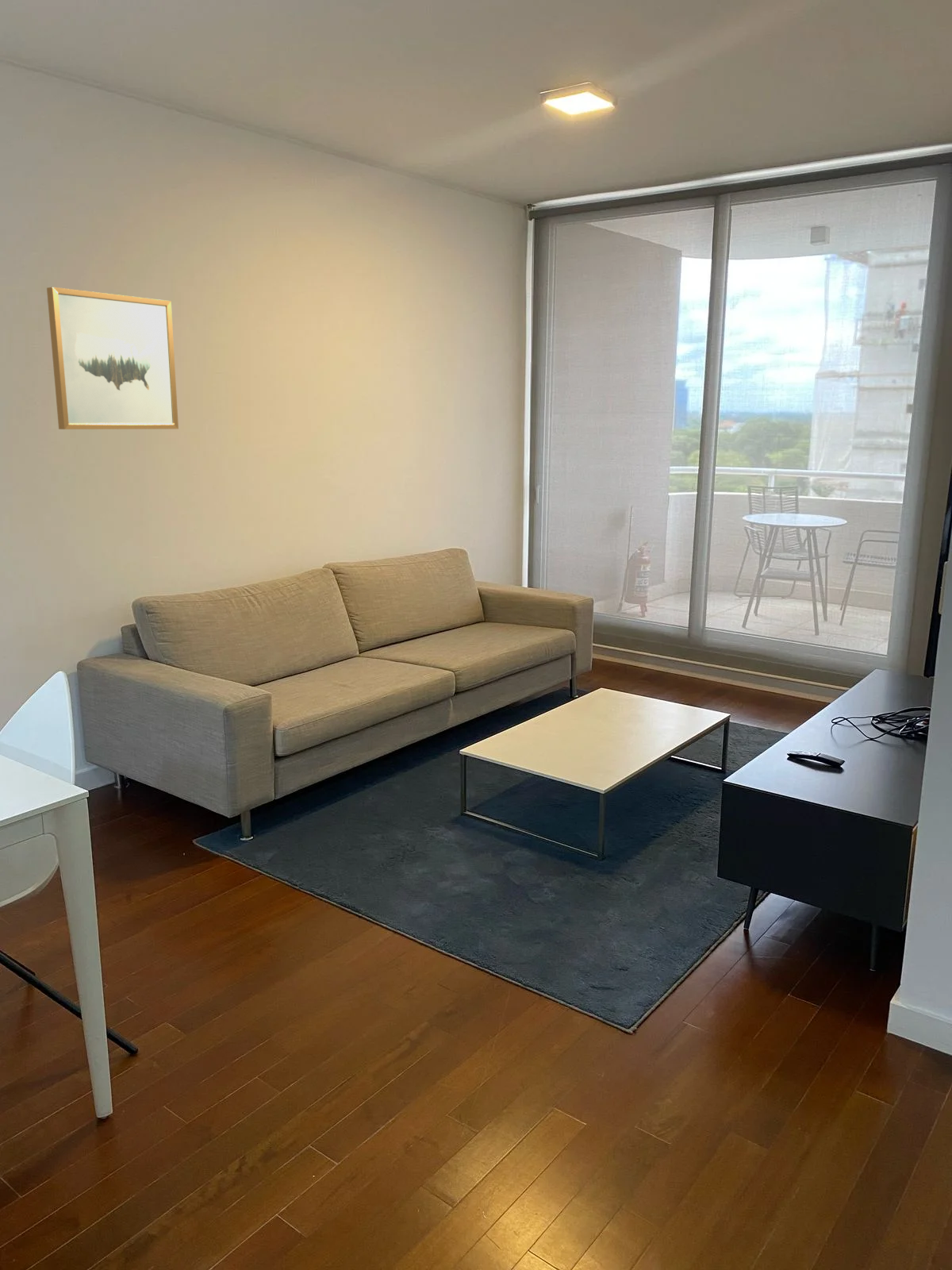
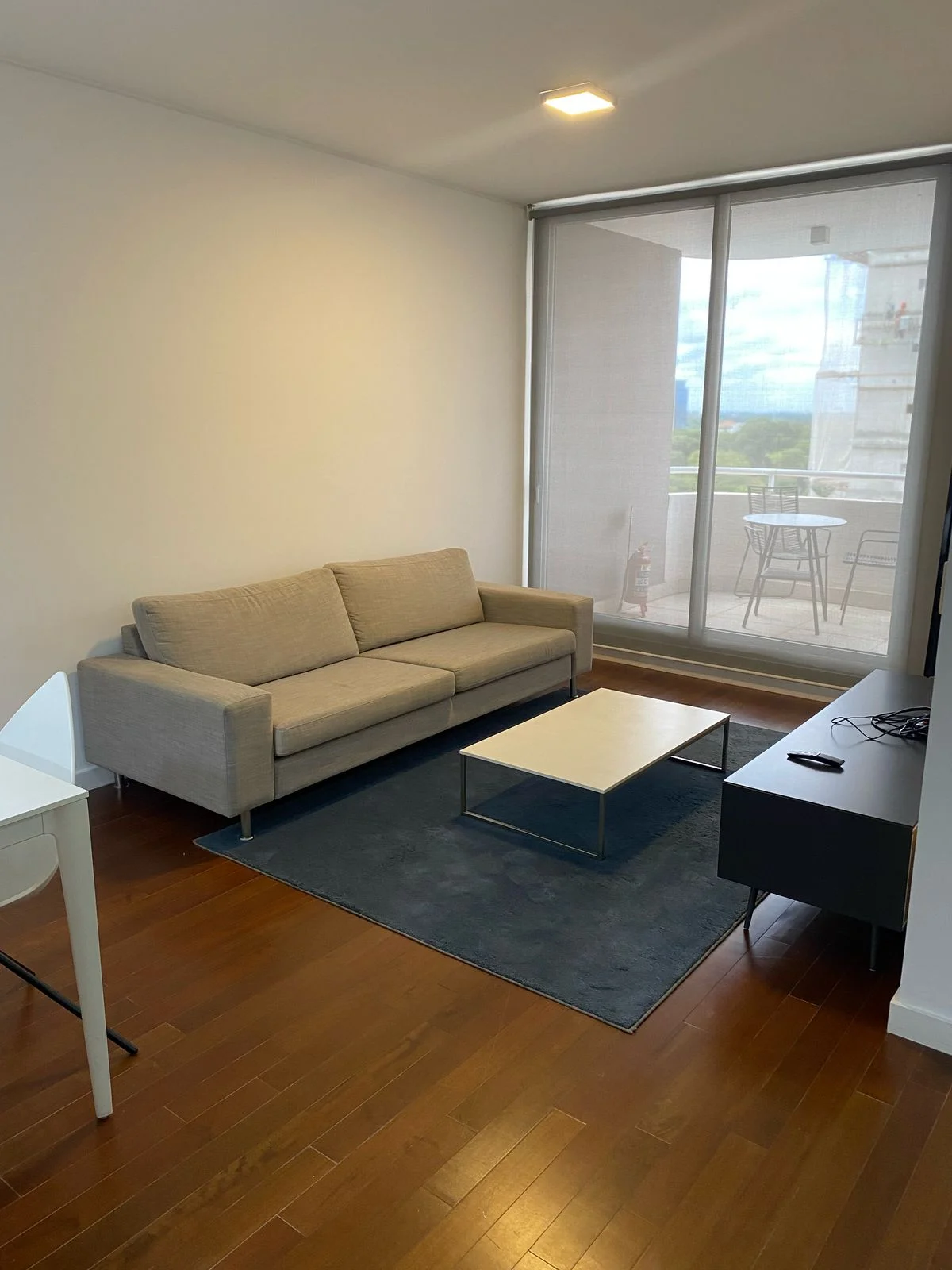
- wall art (117, 363)
